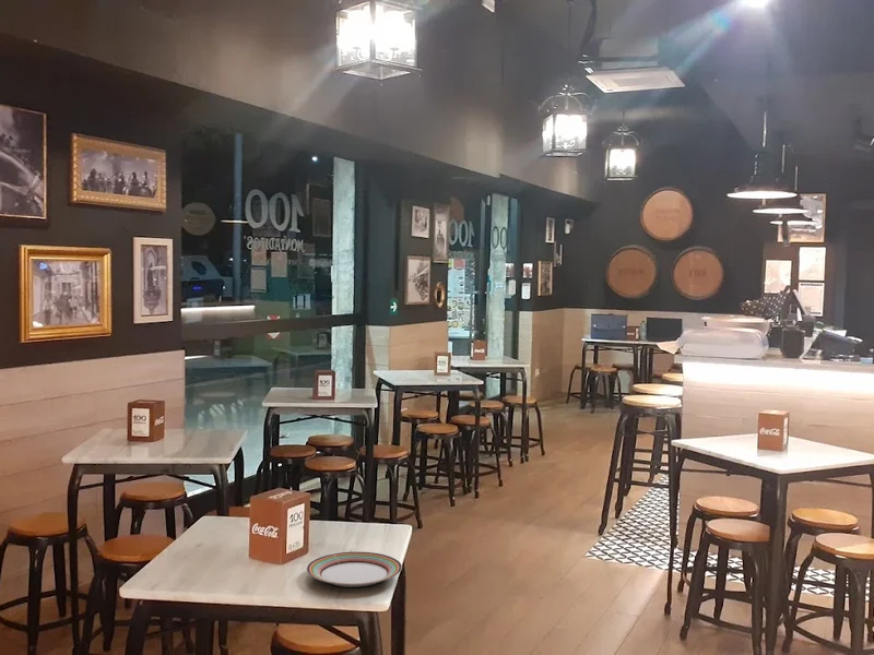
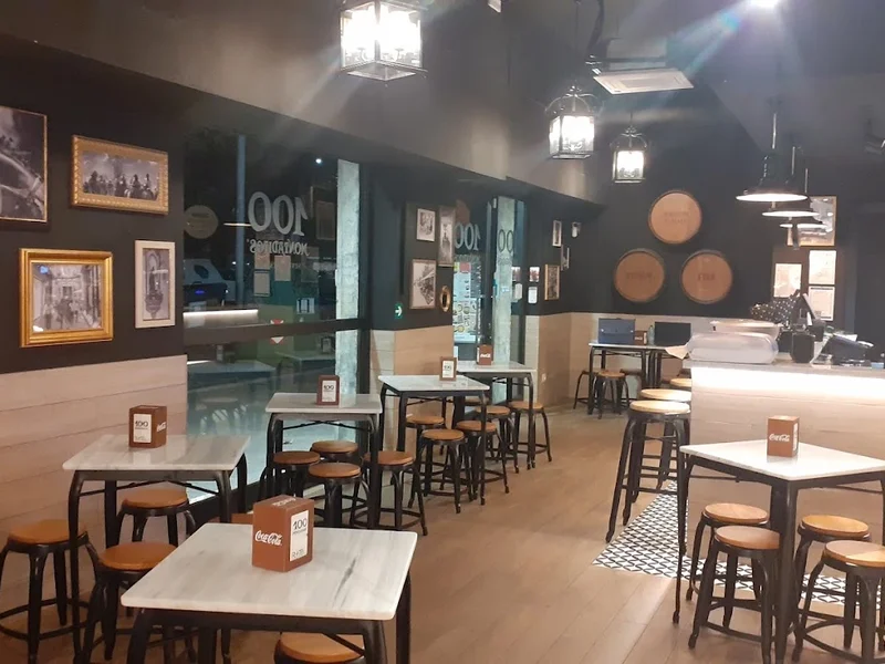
- plate (354, 571)
